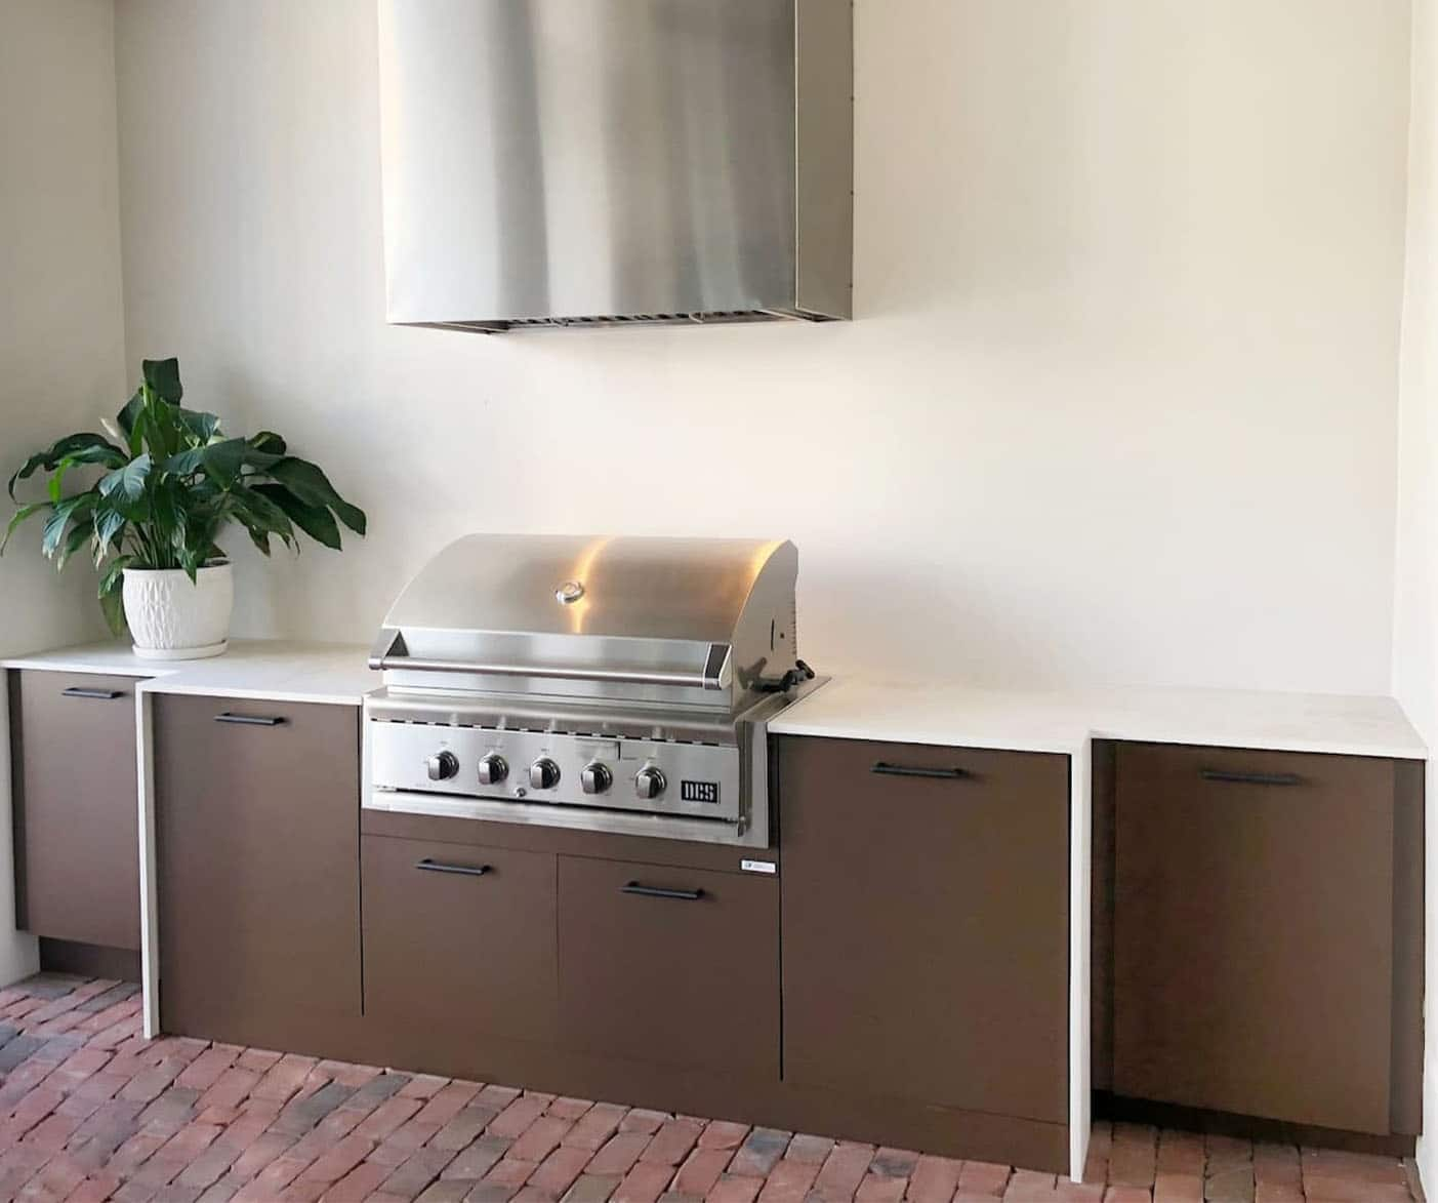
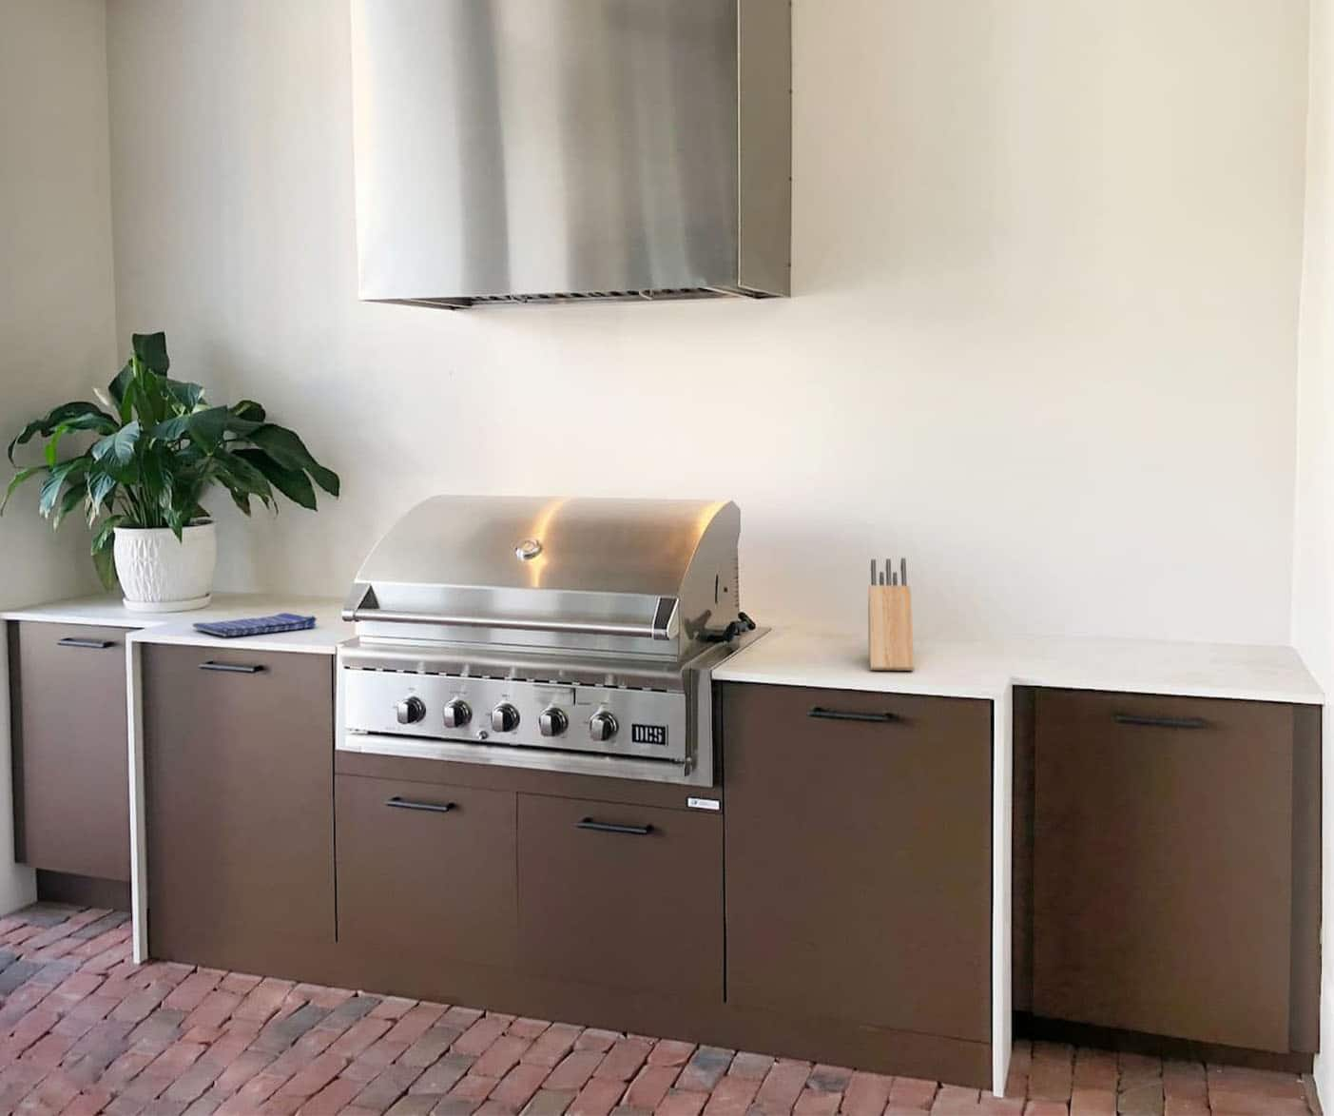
+ dish towel (256, 622)
+ knife block (890, 611)
